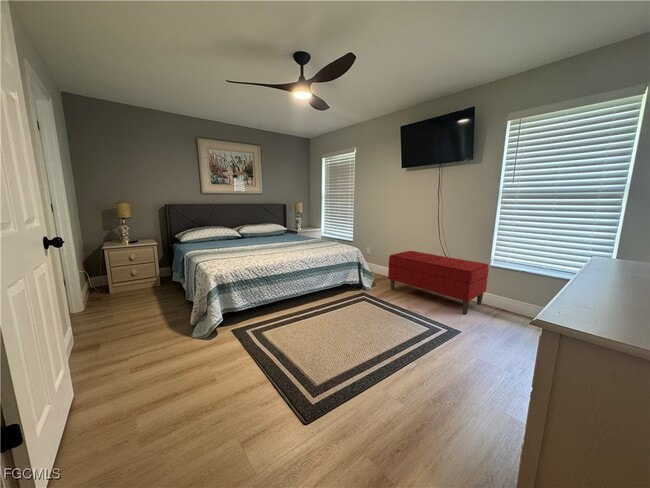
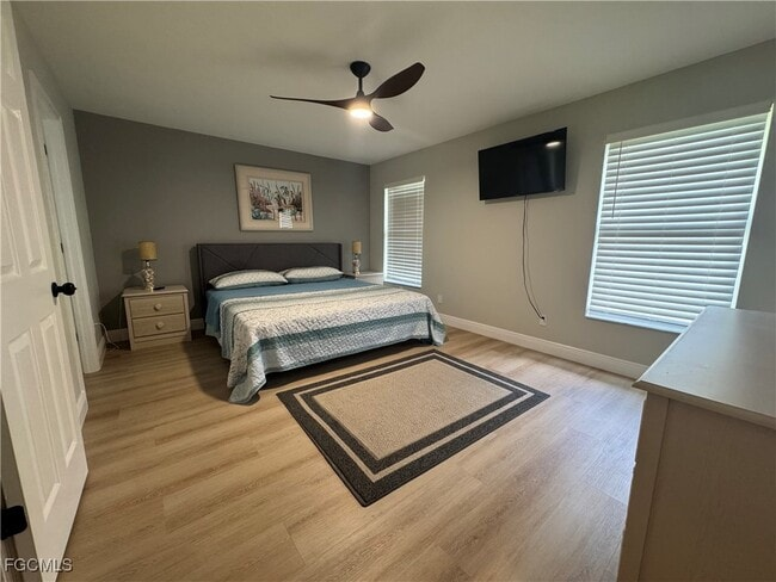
- bench (433, 278)
